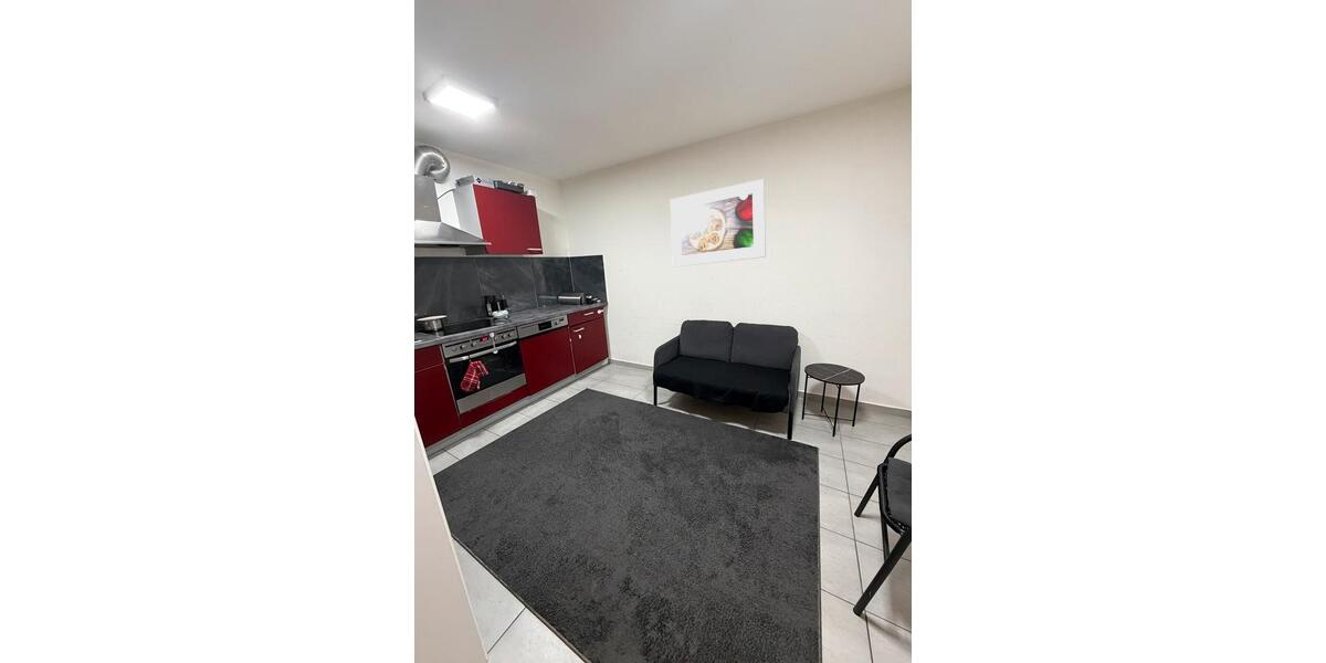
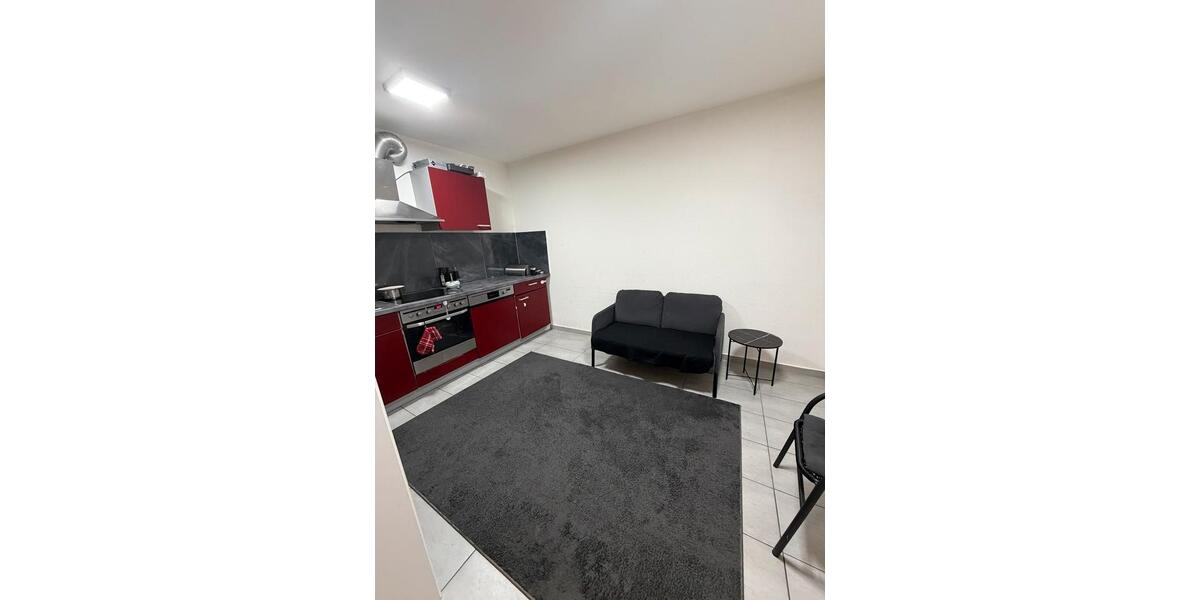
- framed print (715, 225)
